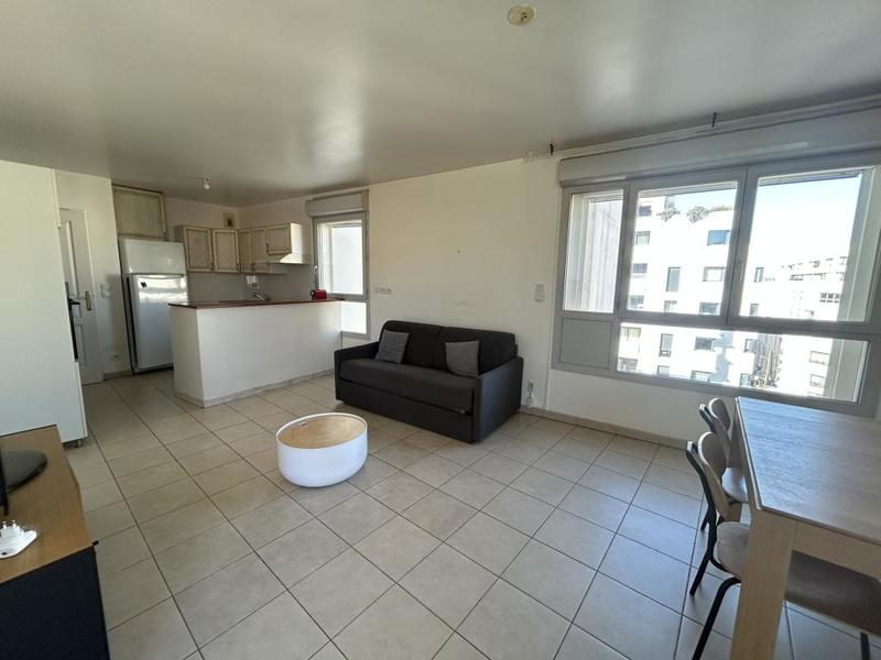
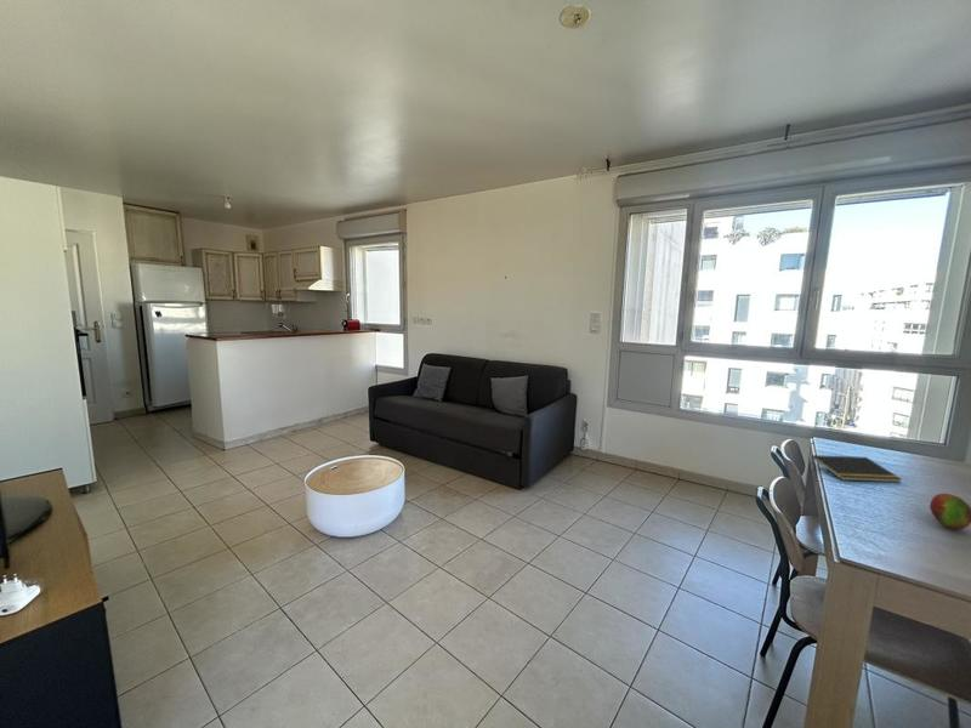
+ fruit (950, 511)
+ notepad (854, 467)
